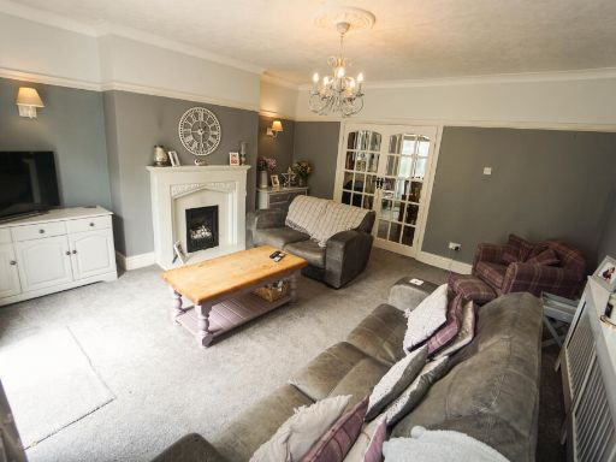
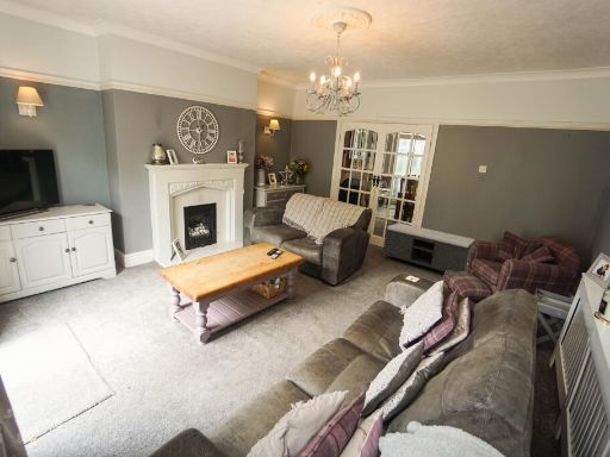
+ bench (427, 249)
